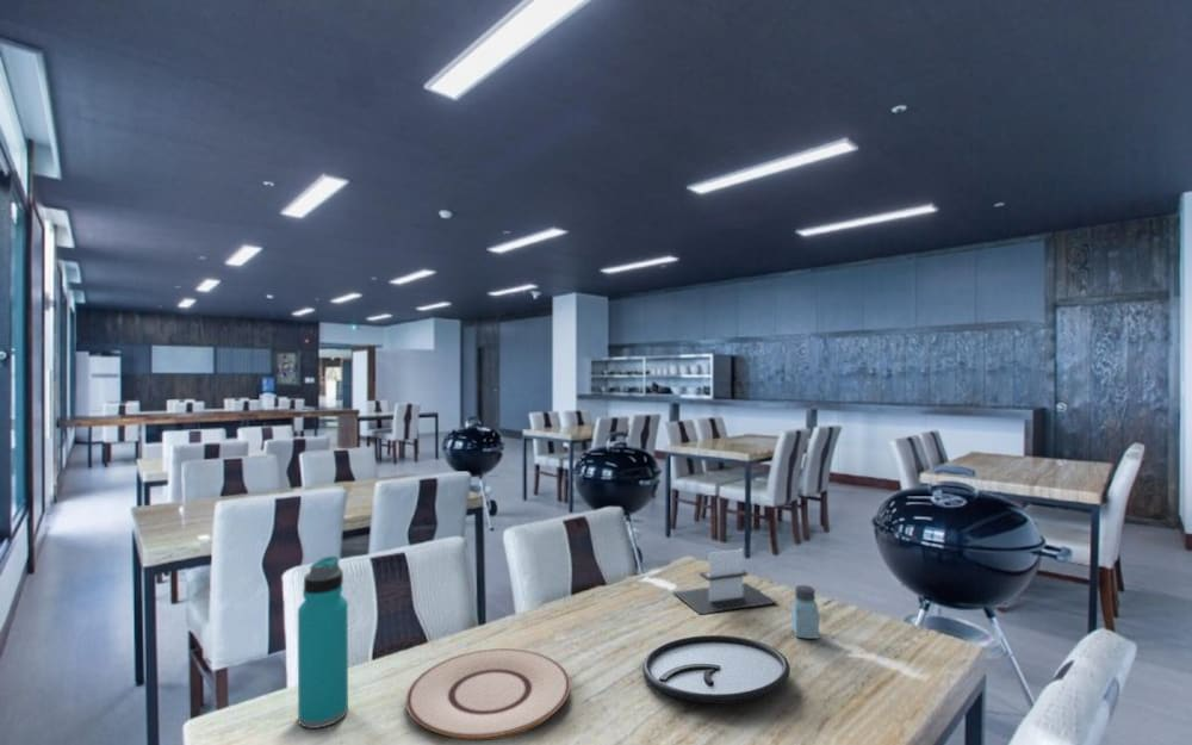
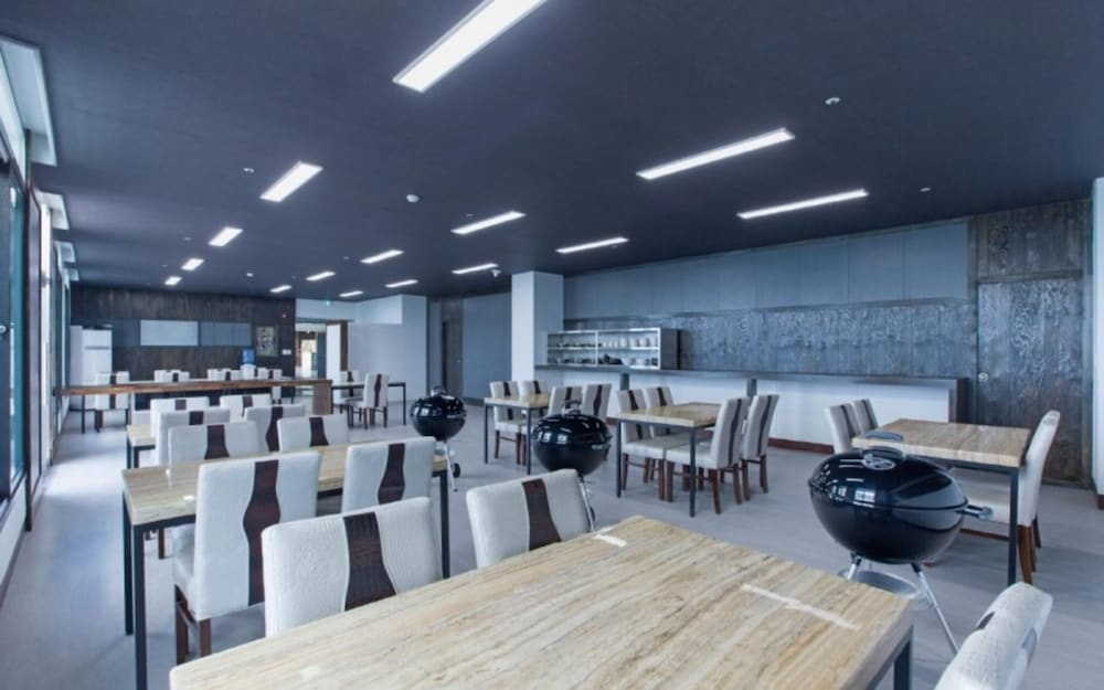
- plate (490, 690)
- saltshaker (805, 610)
- plate (714, 664)
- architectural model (724, 573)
- water bottle (323, 638)
